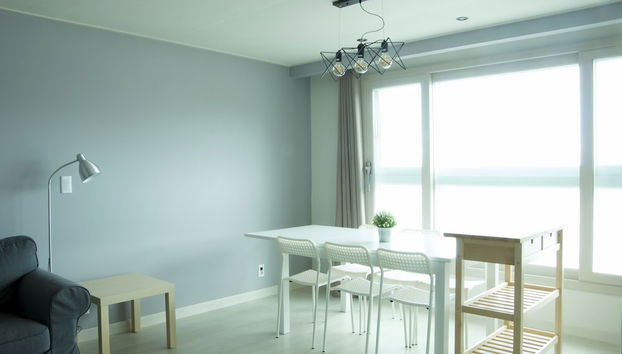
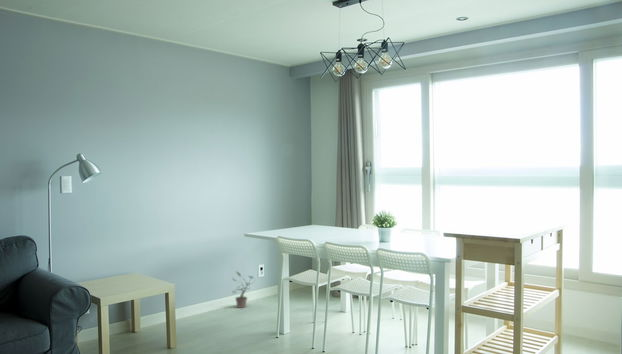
+ potted plant (242, 288)
